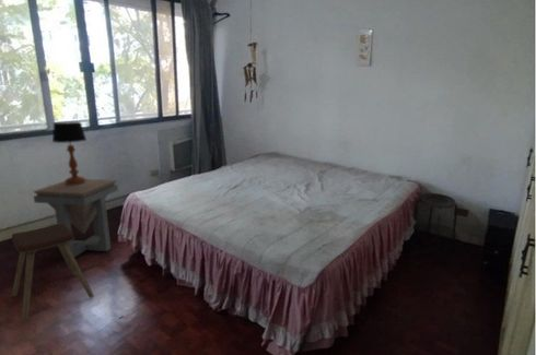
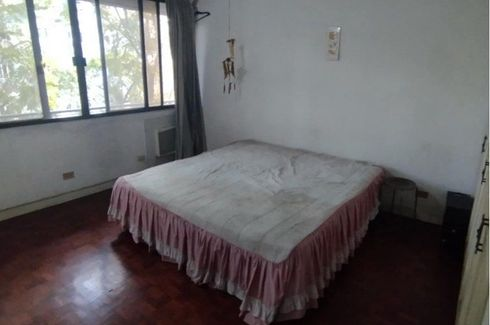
- music stool (33, 264)
- side table (81, 217)
- table lamp (71, 153)
